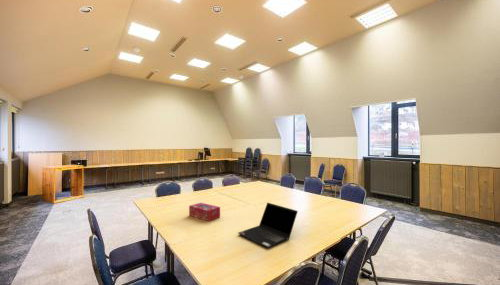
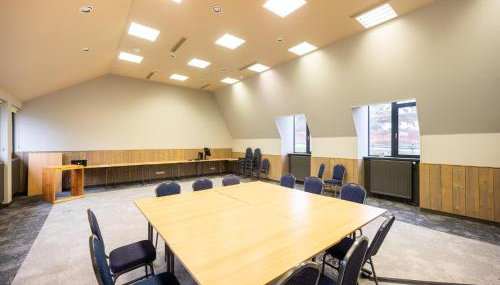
- laptop computer (267, 222)
- tissue box (204, 211)
